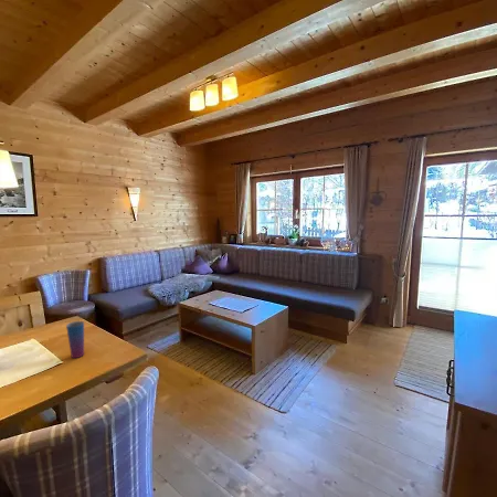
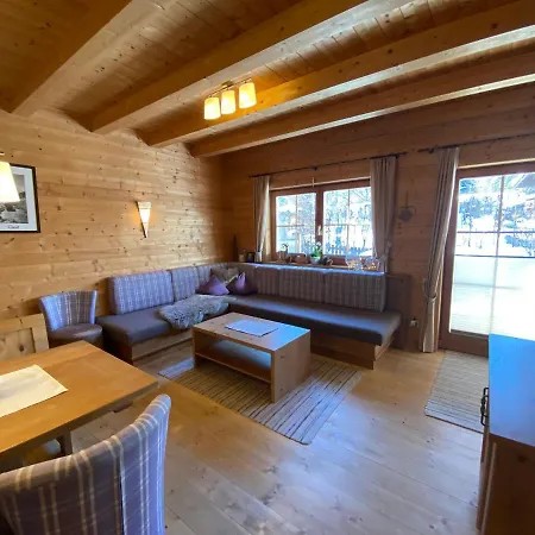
- cup (76, 339)
